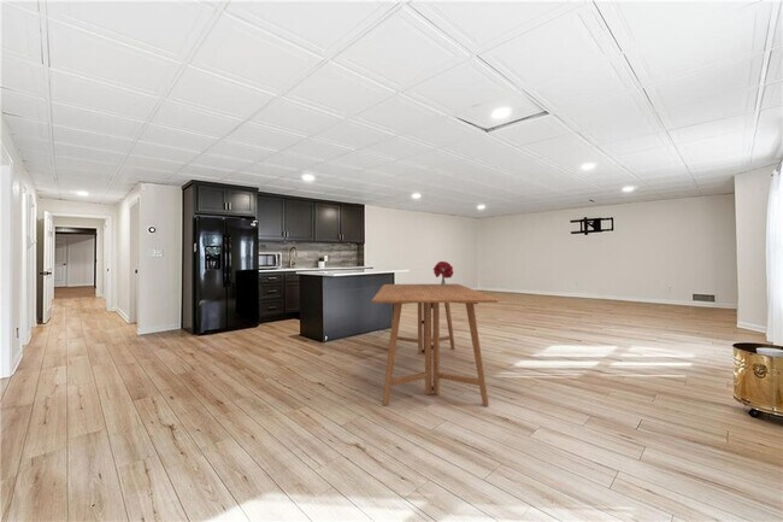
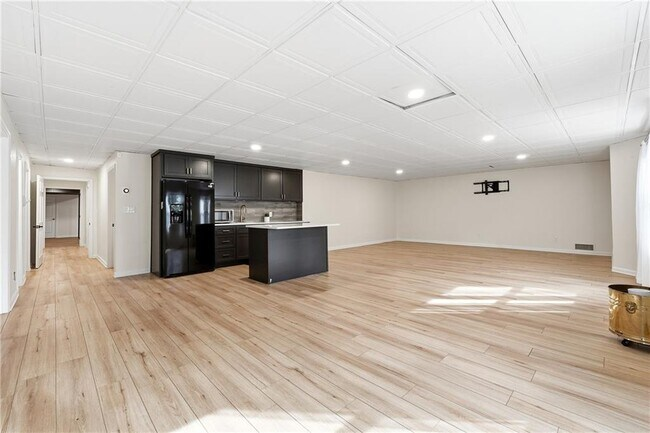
- dining table (426, 329)
- bouquet (443, 272)
